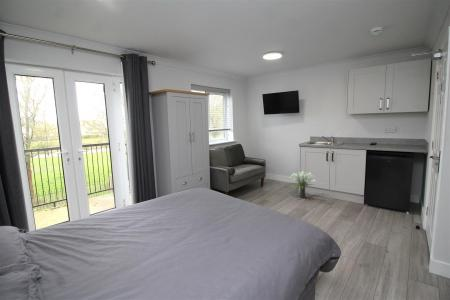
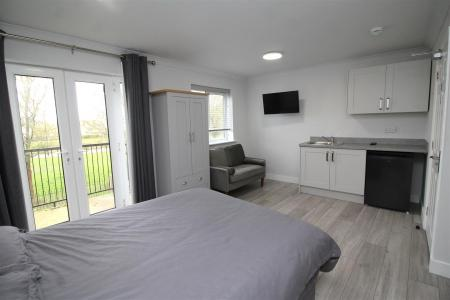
- potted plant (303, 184)
